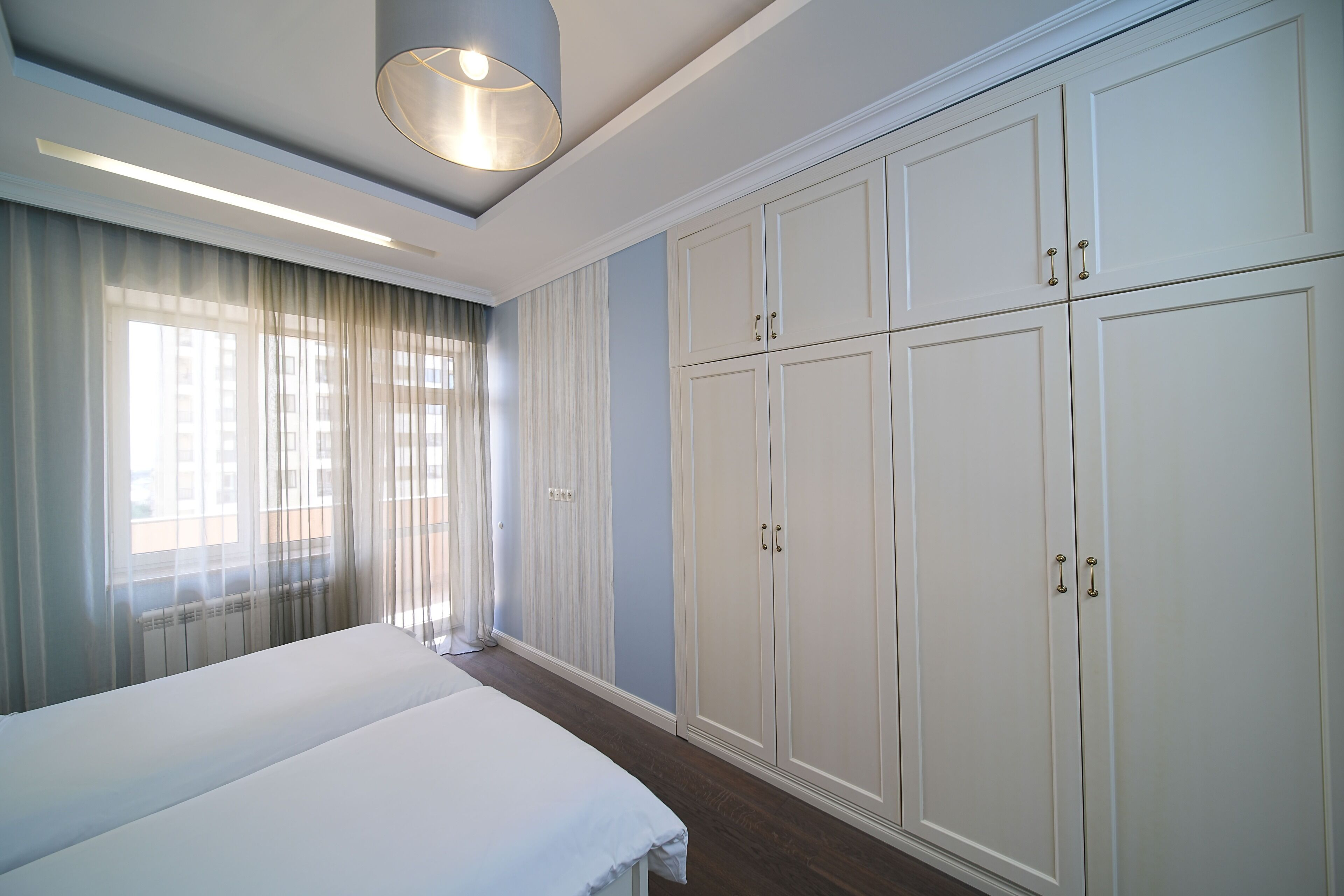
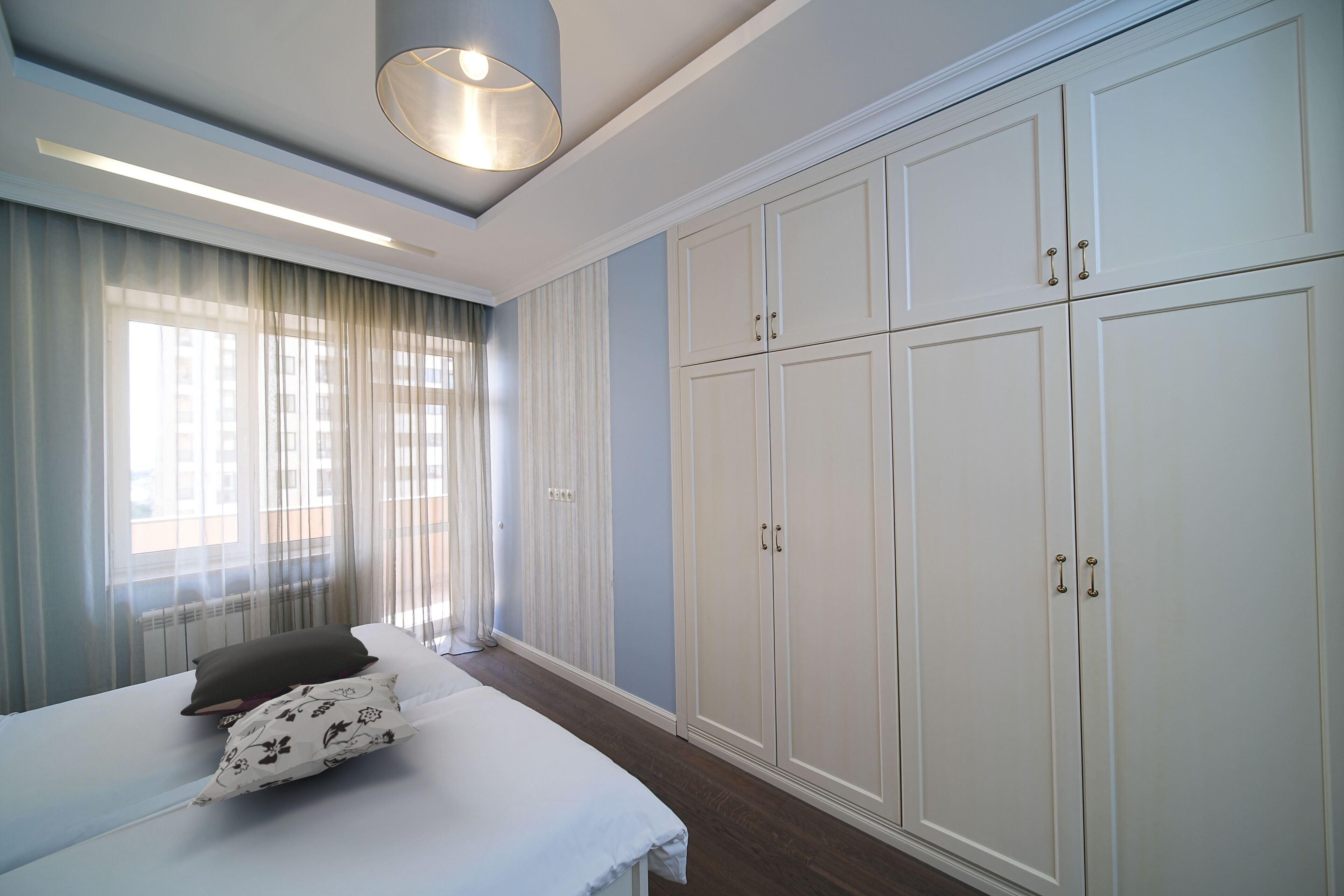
+ pillow (285, 662)
+ decorative pillow (317, 725)
